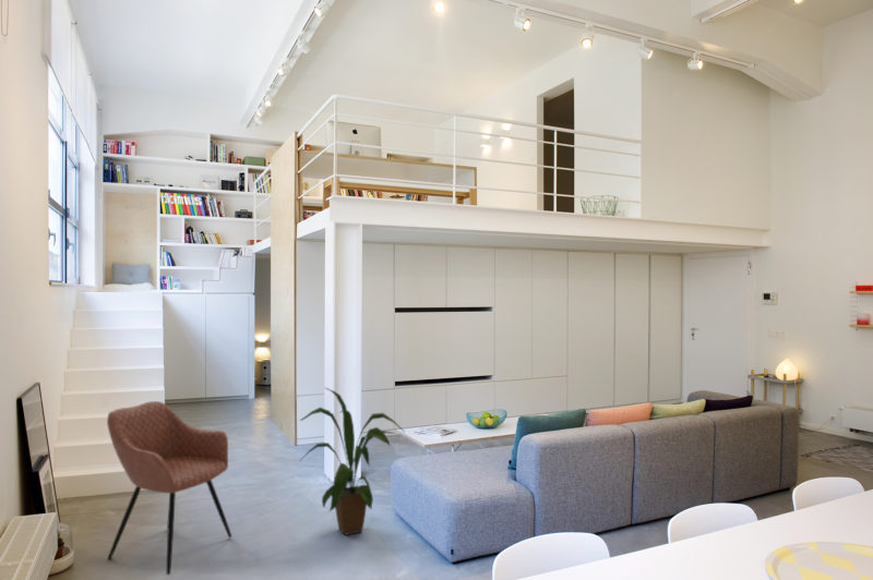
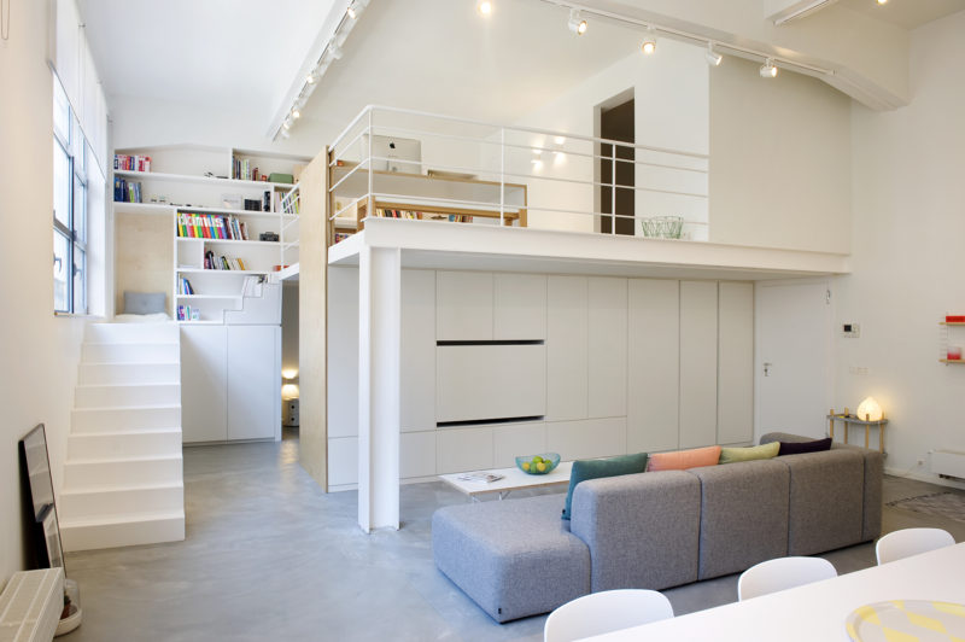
- armchair (168, 478)
- house plant (352, 463)
